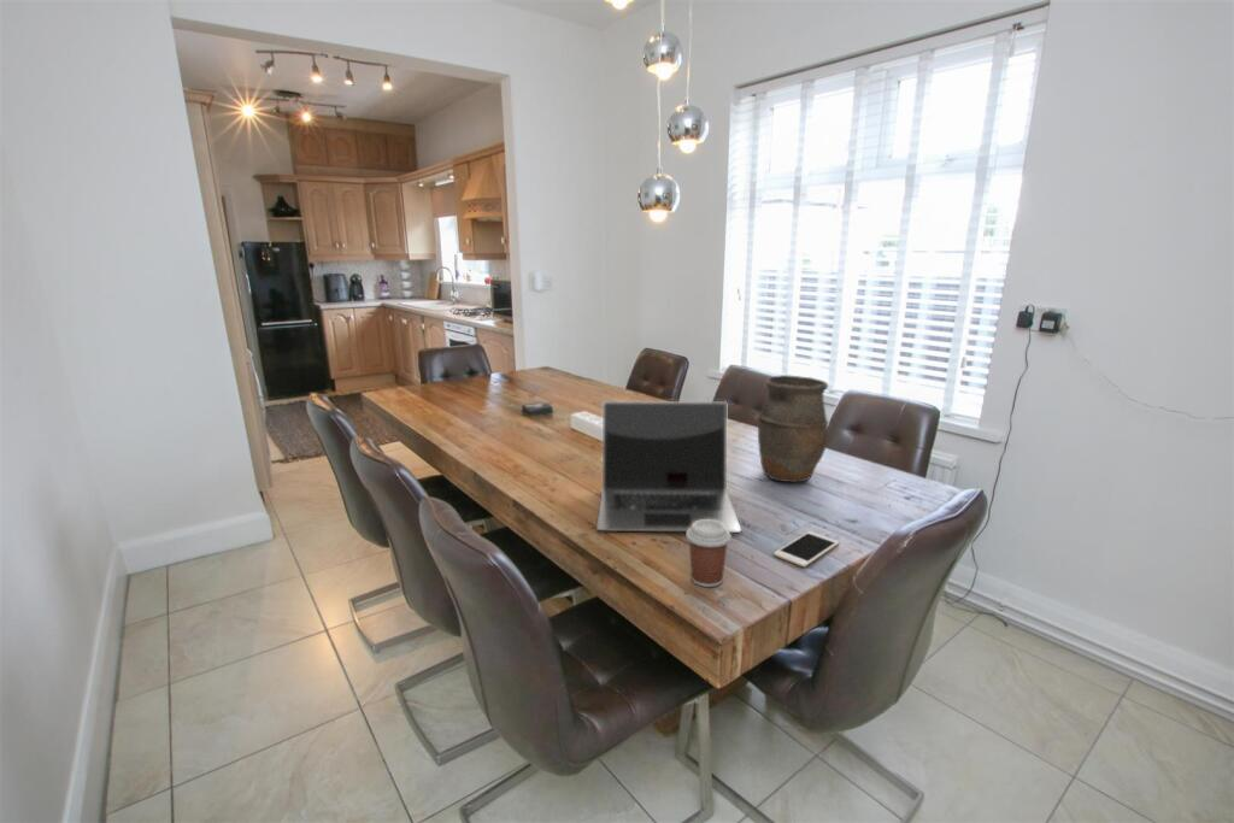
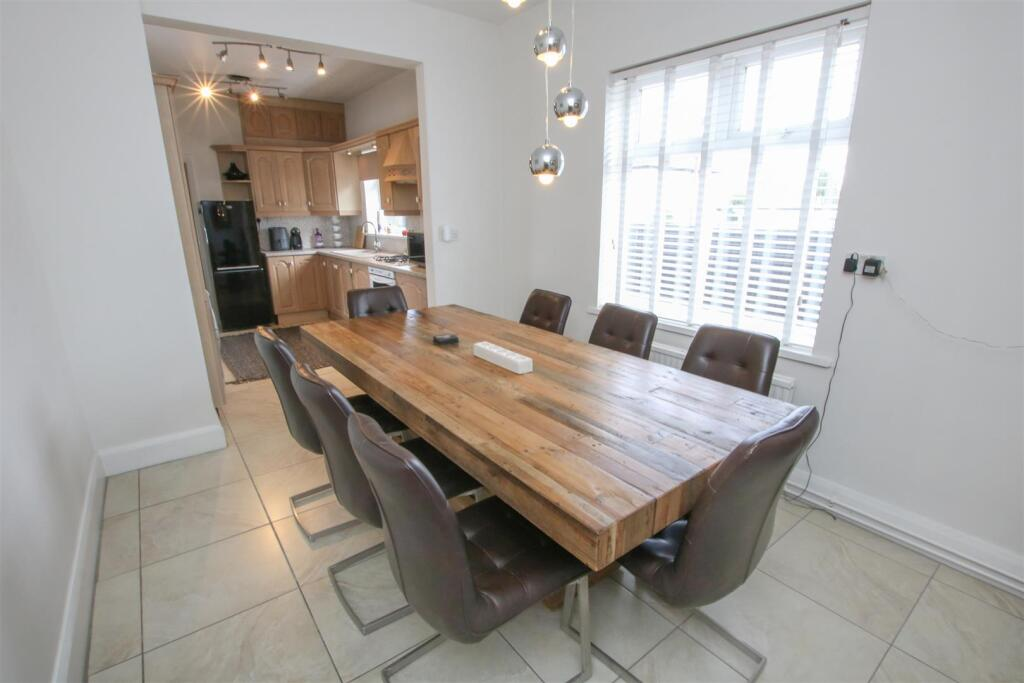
- vase (792, 429)
- laptop (666, 462)
- coffee cup (707, 552)
- cell phone (806, 547)
